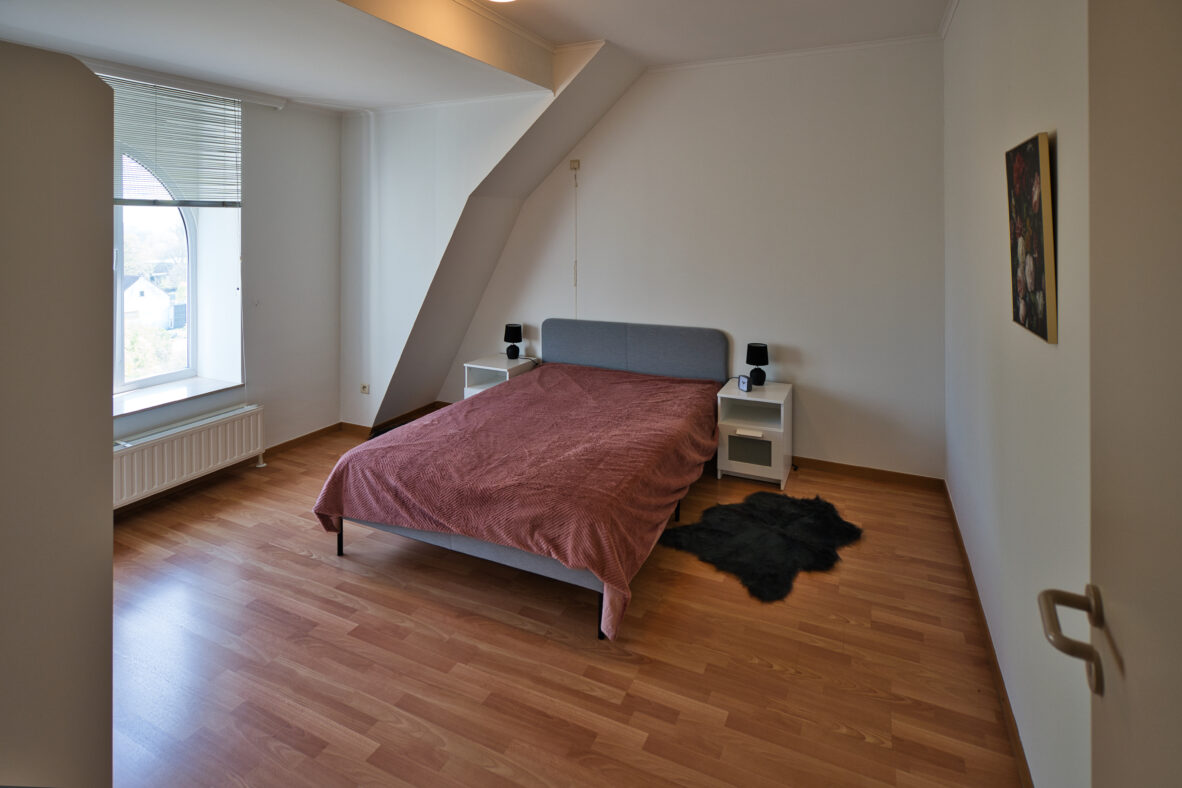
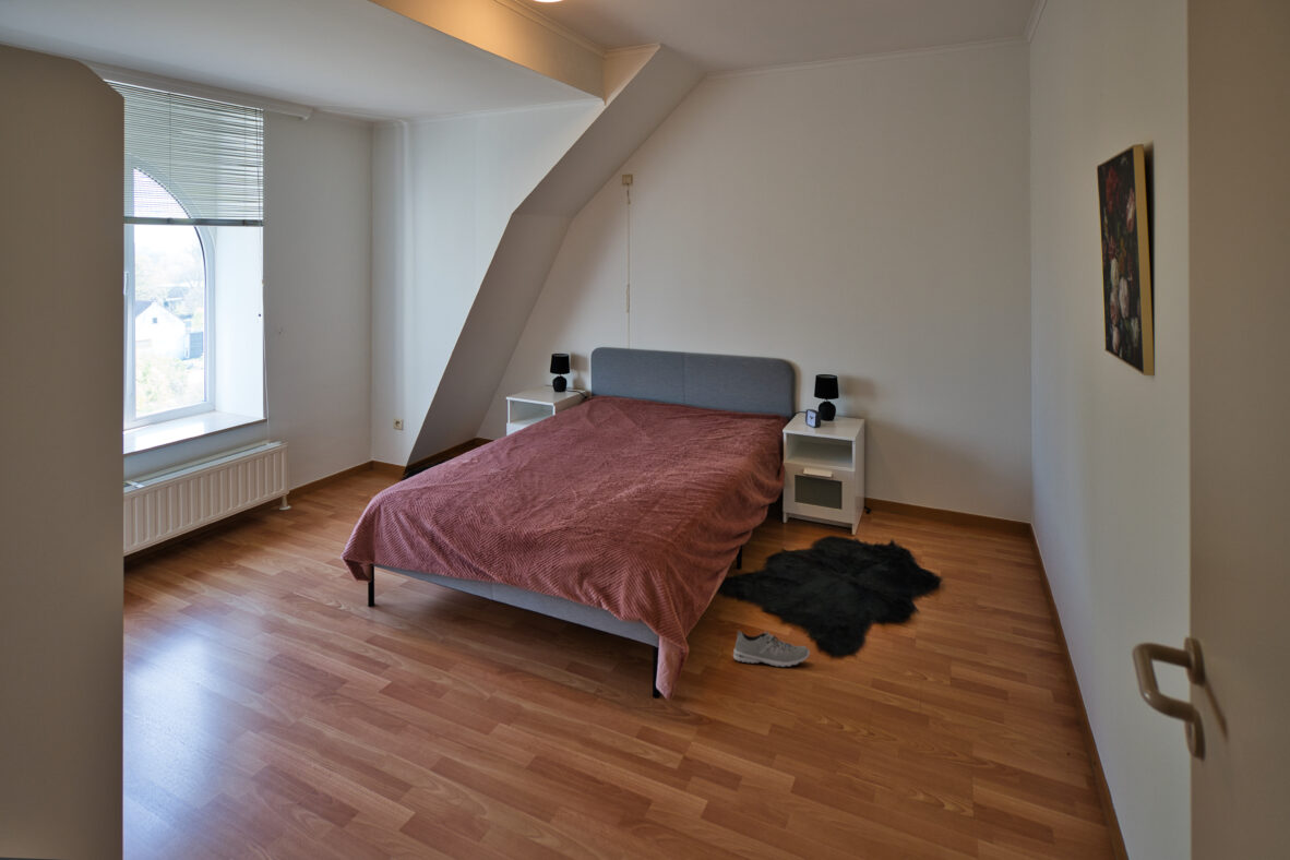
+ sneaker (771, 646)
